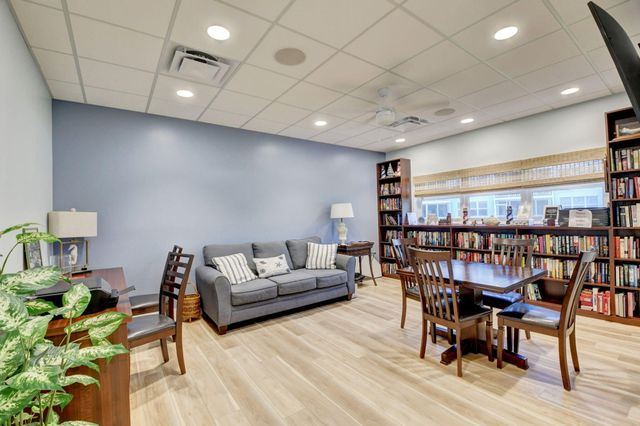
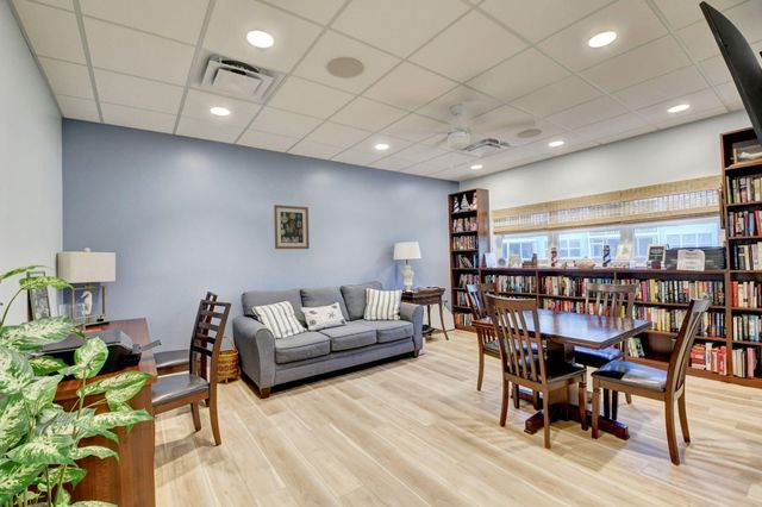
+ wall art (292, 227)
